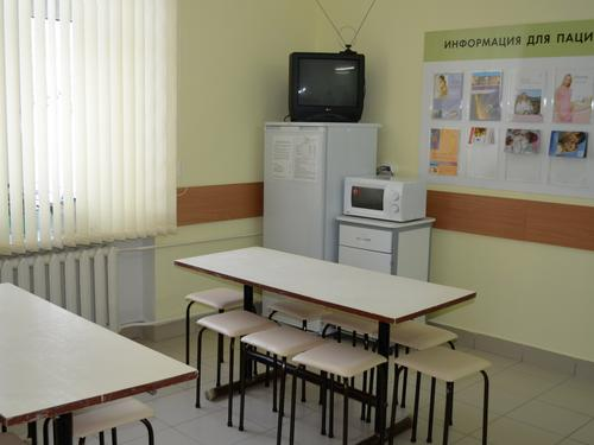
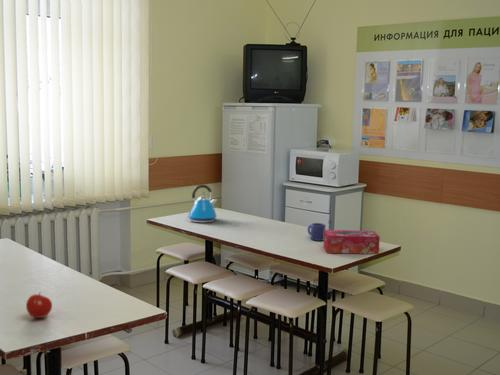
+ kettle (201, 202)
+ fruit (39, 304)
+ mug (315, 231)
+ tissue box (350, 241)
